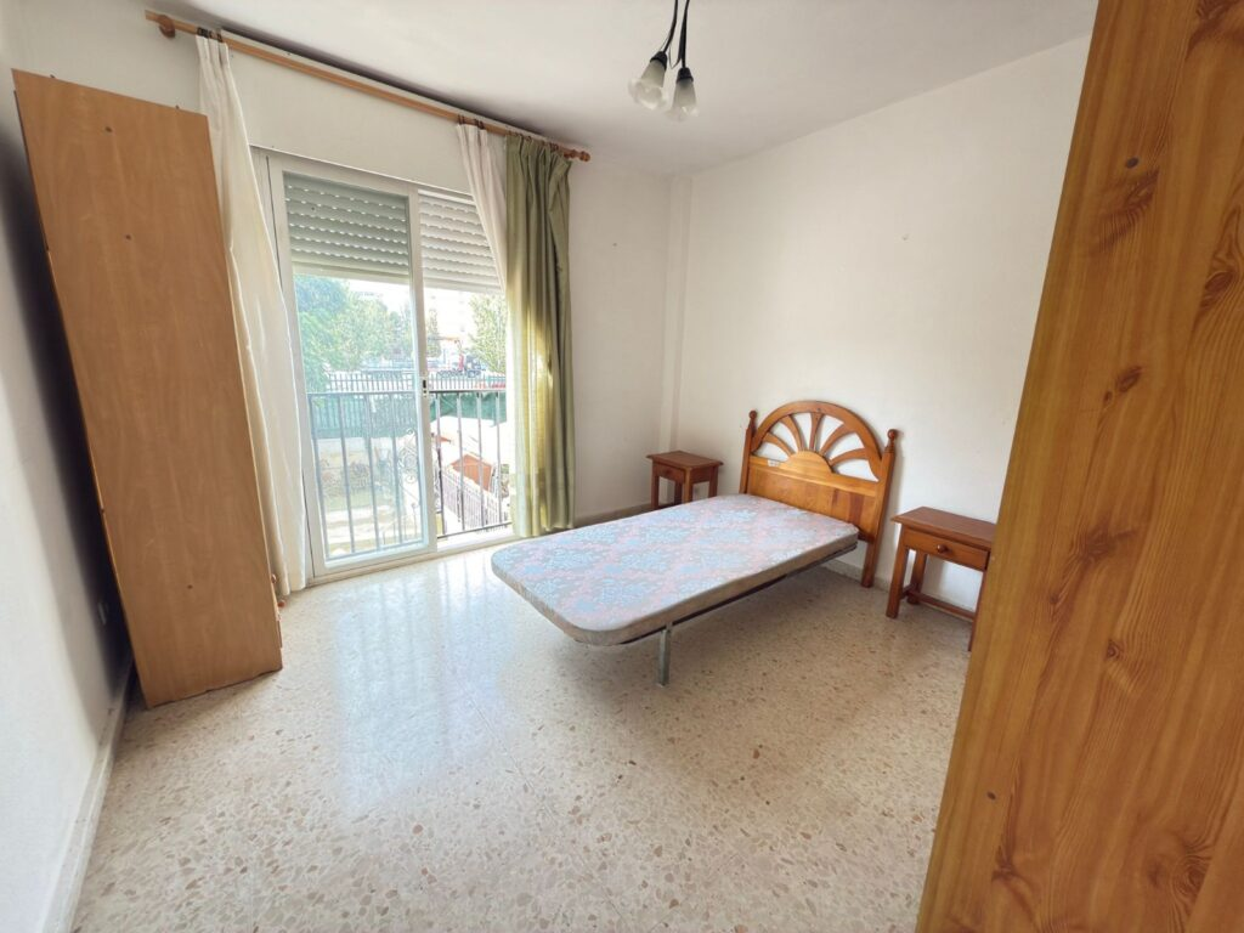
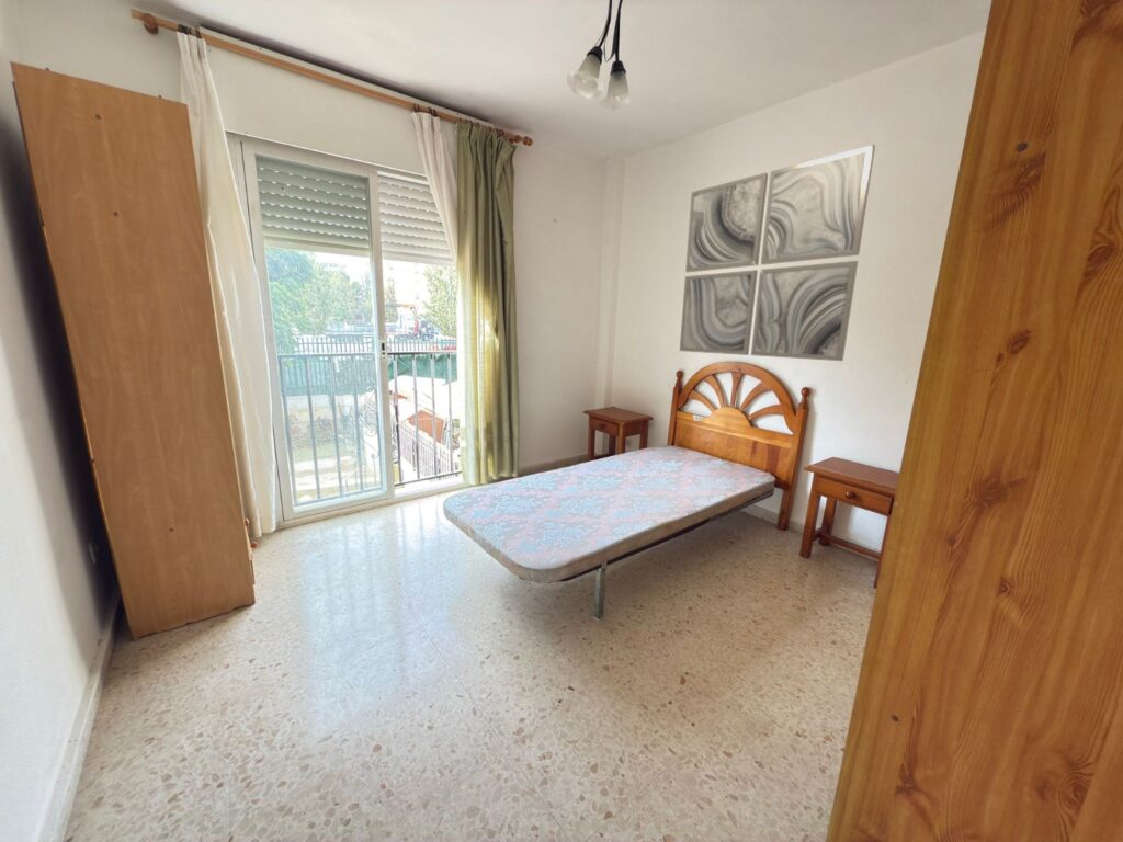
+ wall art (760, 270)
